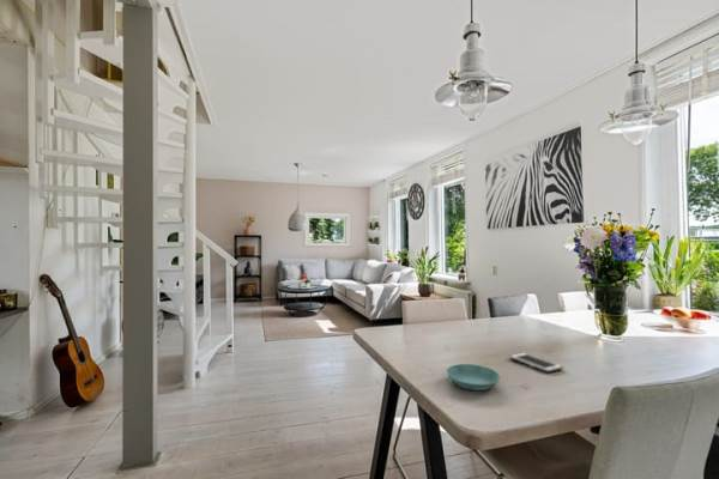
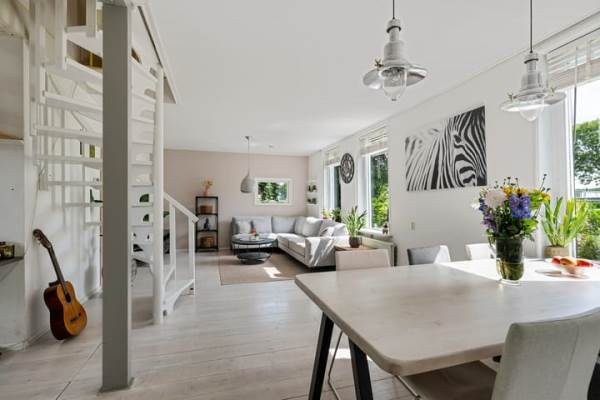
- saucer (472, 377)
- cell phone (534, 362)
